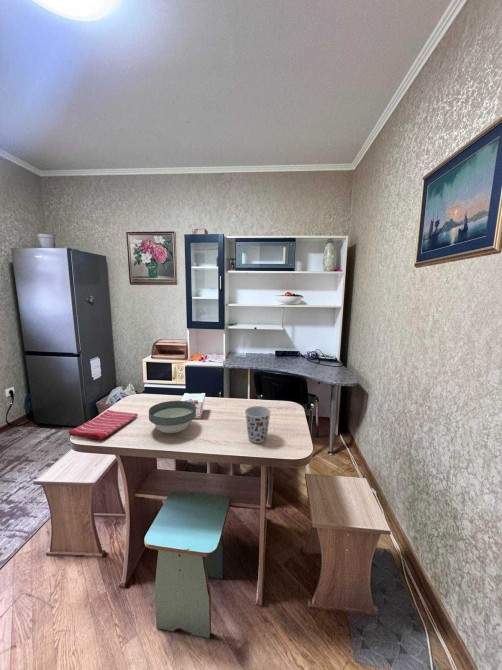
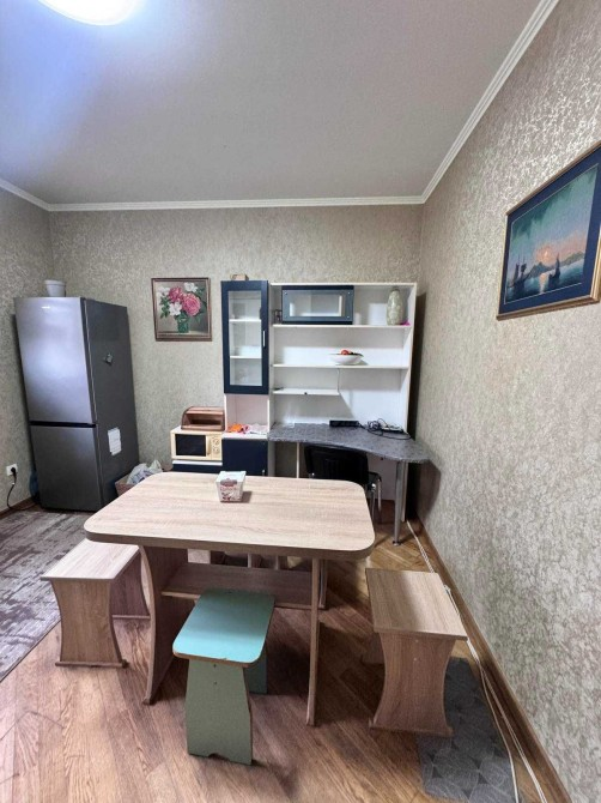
- bowl (173, 418)
- dish towel (105, 423)
- cup (257, 424)
